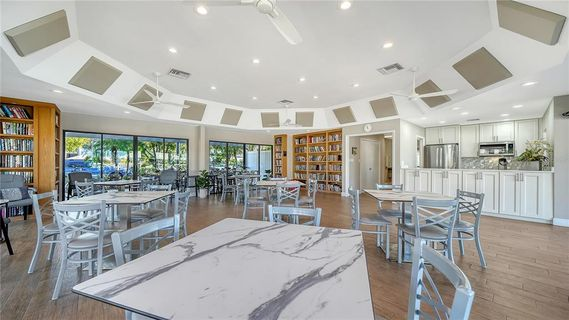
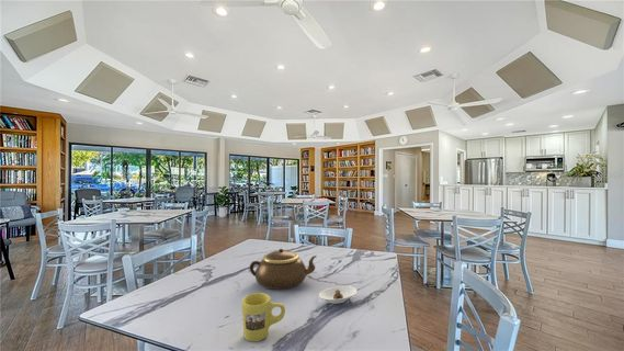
+ saucer (338, 295)
+ teapot (282, 264)
+ mug (263, 316)
